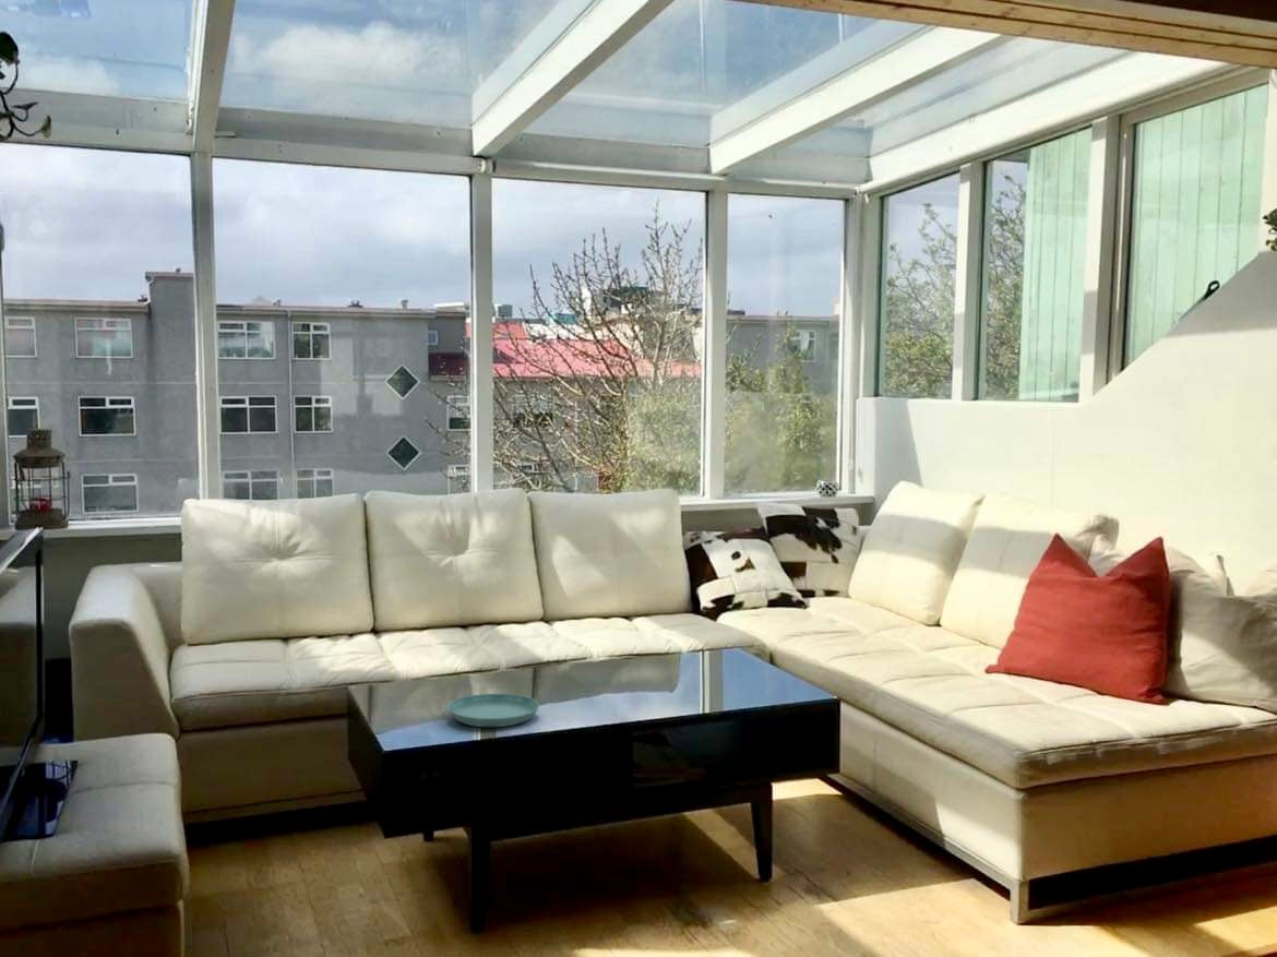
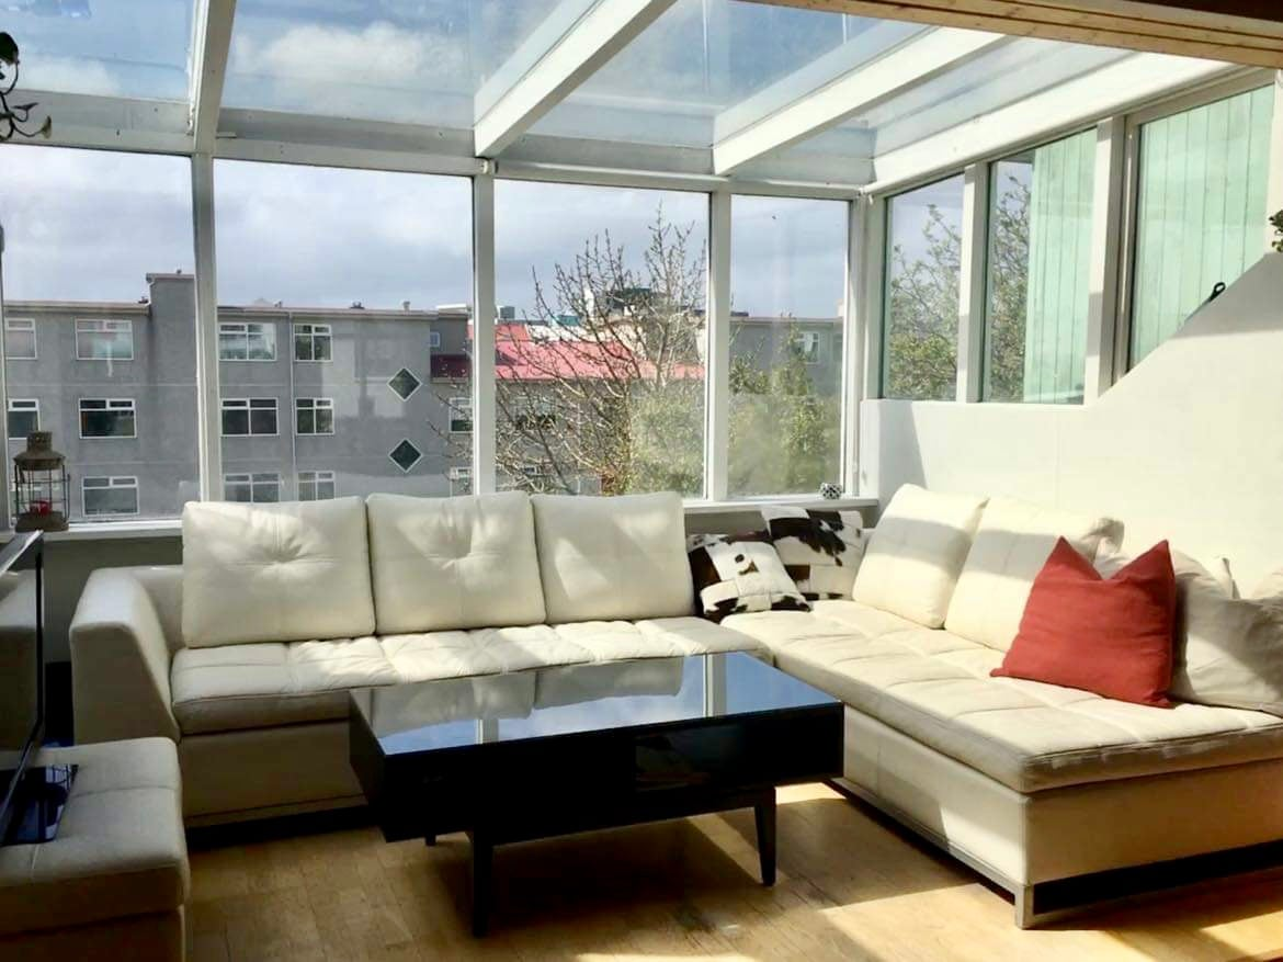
- saucer (493, 710)
